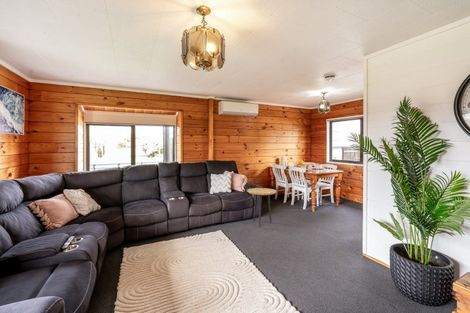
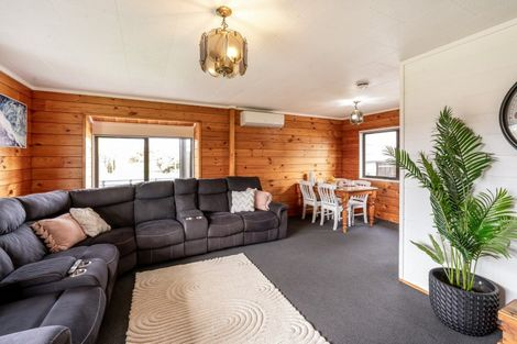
- side table (260, 207)
